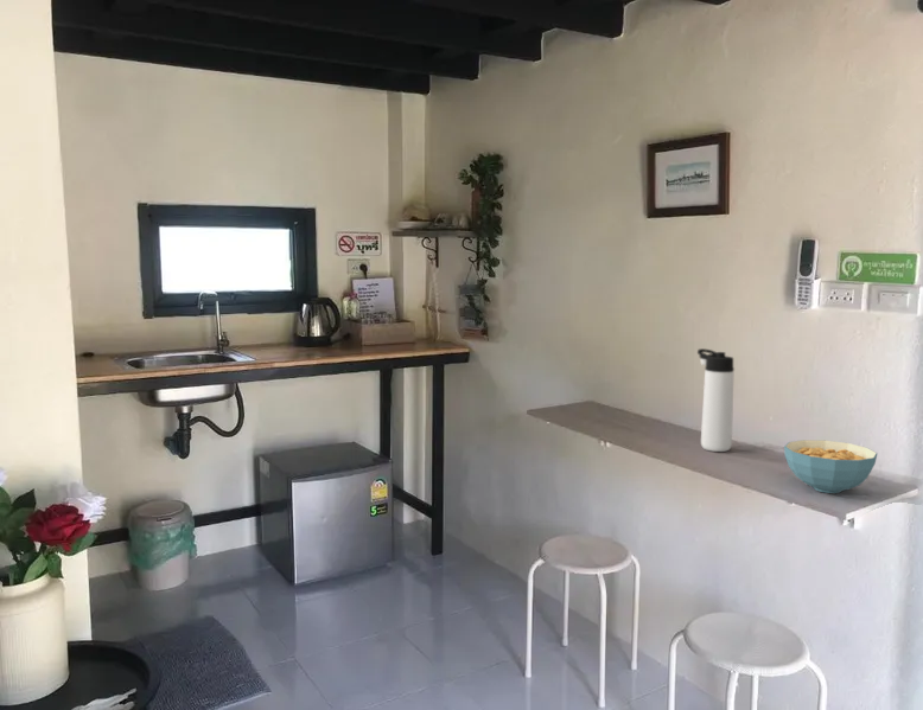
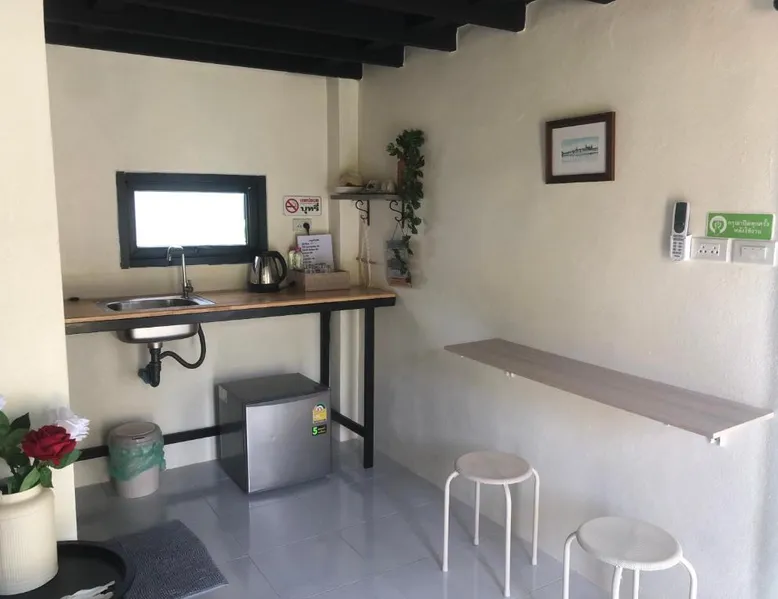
- thermos bottle (713, 399)
- cereal bowl (828, 469)
